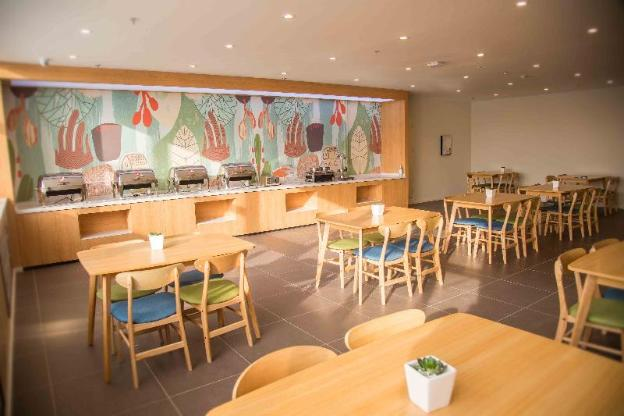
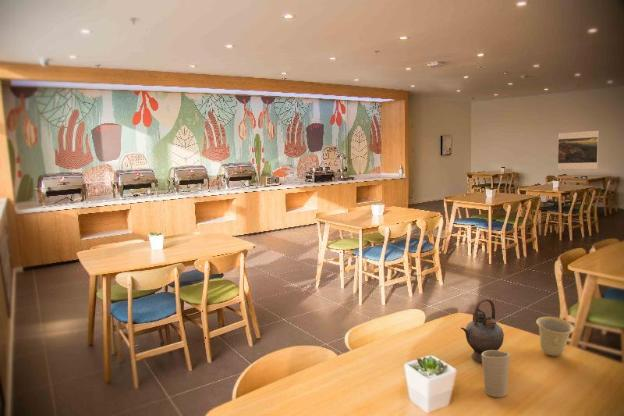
+ teapot (480, 328)
+ cup (495, 372)
+ cup (554, 338)
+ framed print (577, 150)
